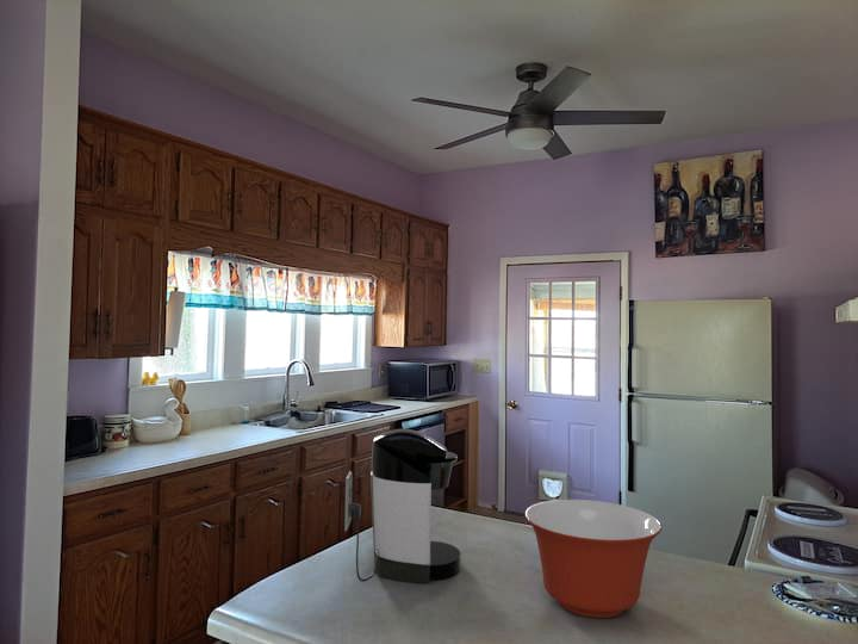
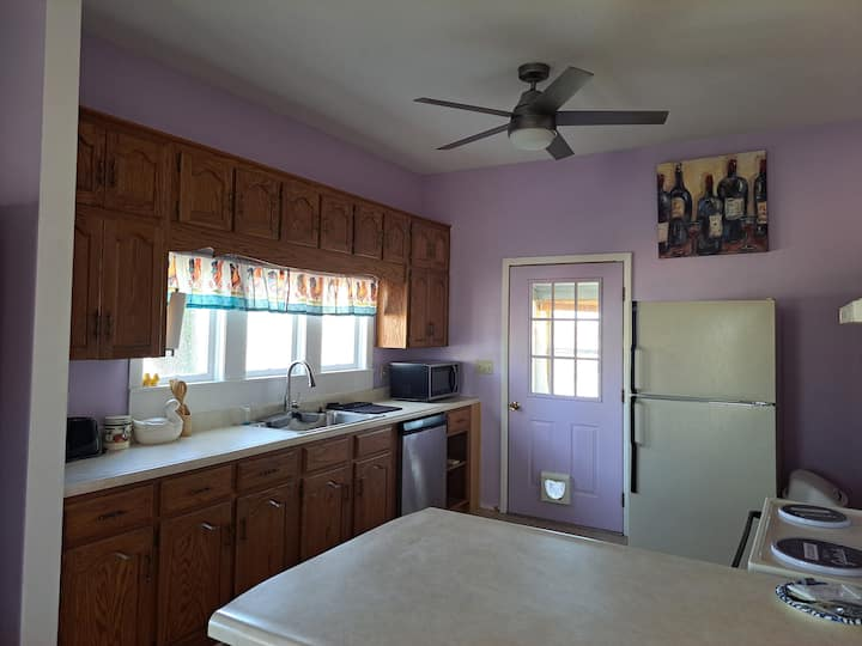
- coffee maker (409, 504)
- mixing bowl (590, 559)
